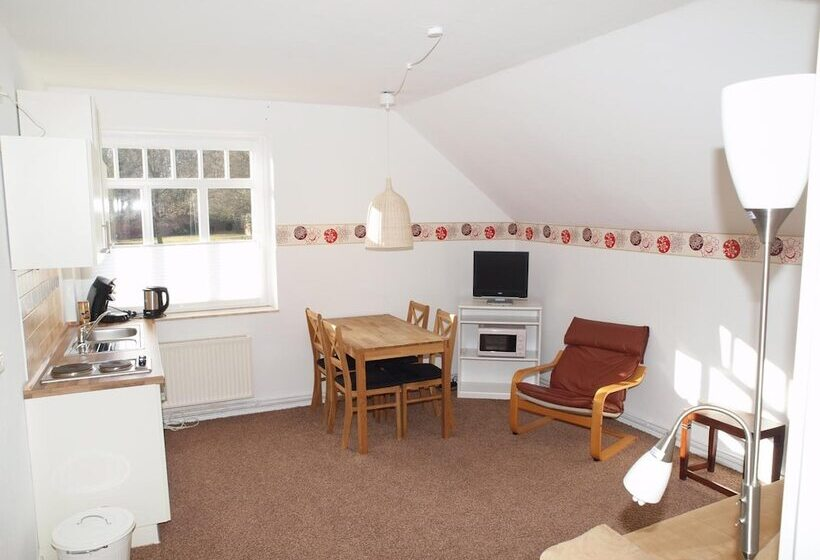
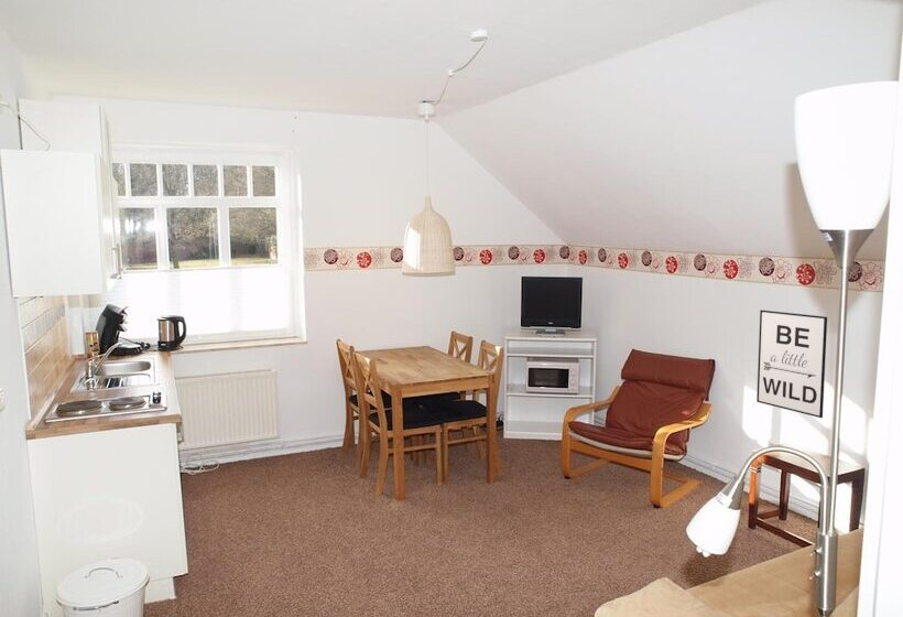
+ wall art (790, 361)
